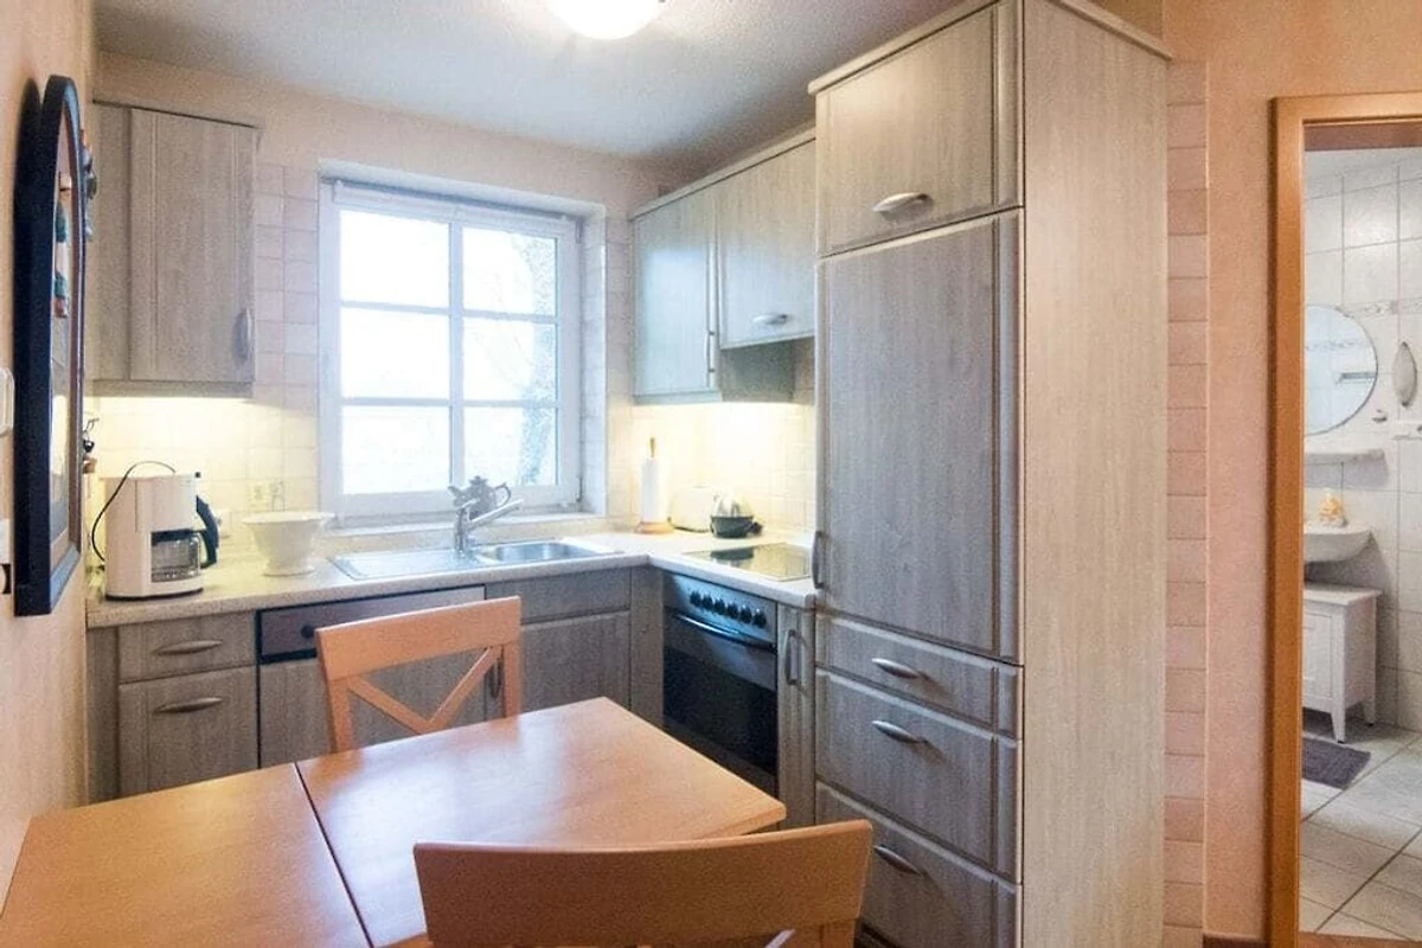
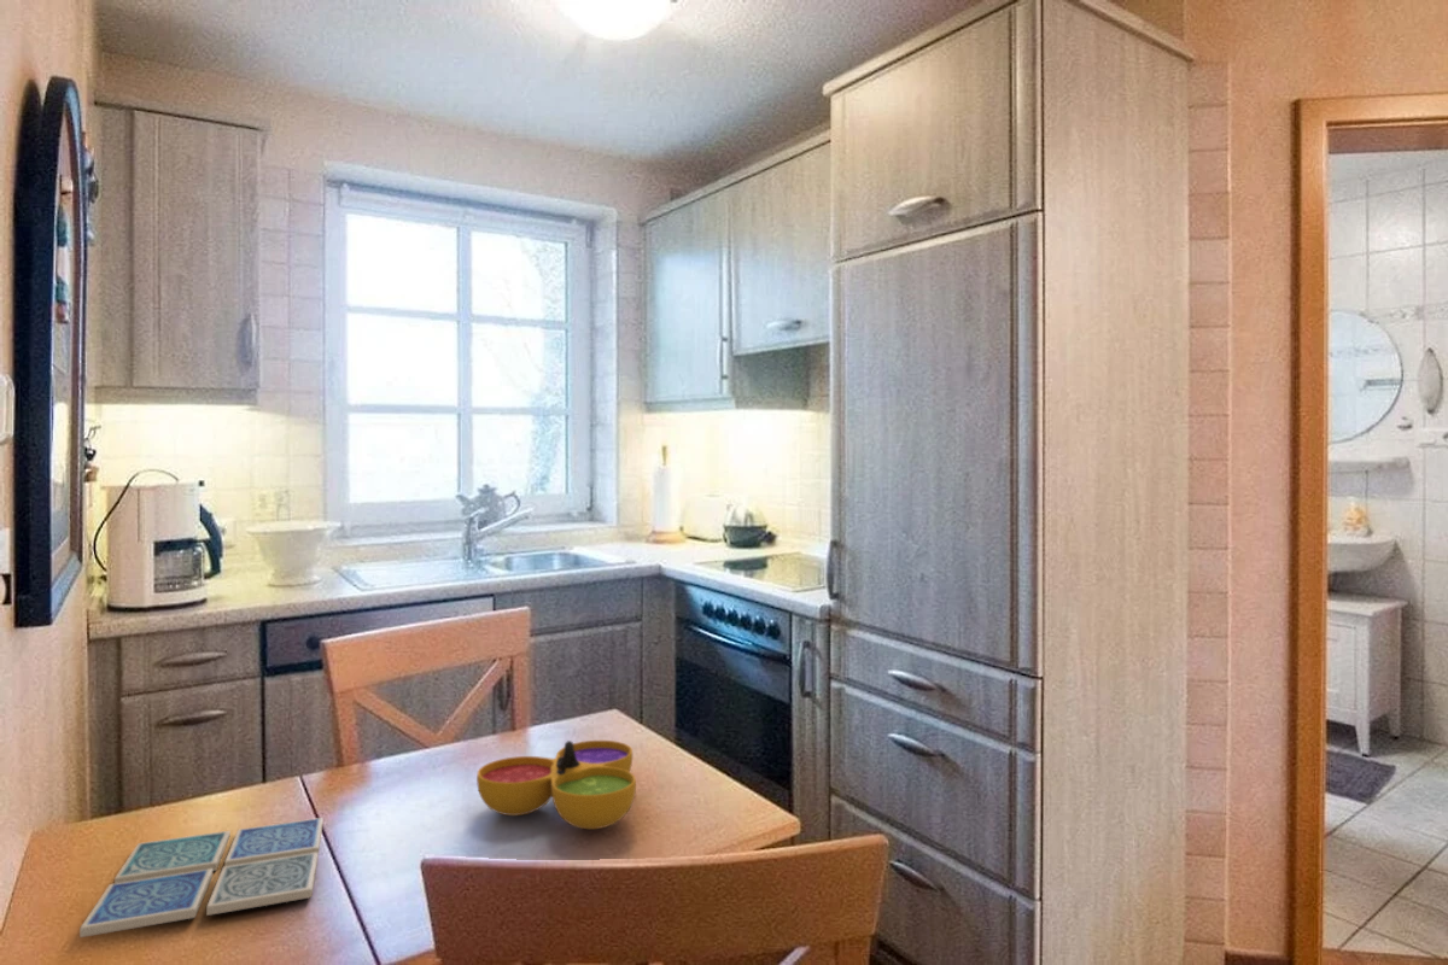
+ drink coaster (216, 868)
+ decorative bowl (556, 773)
